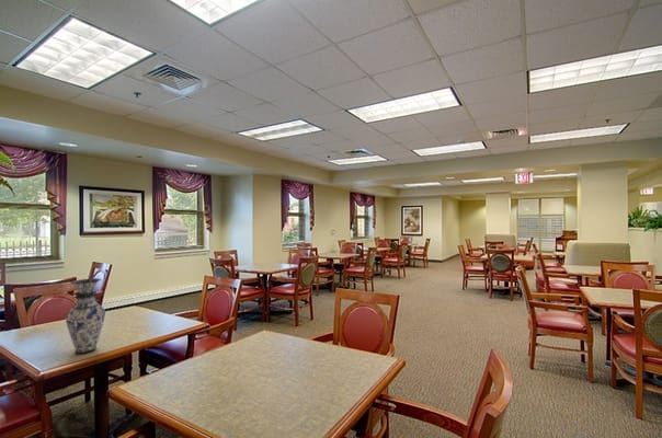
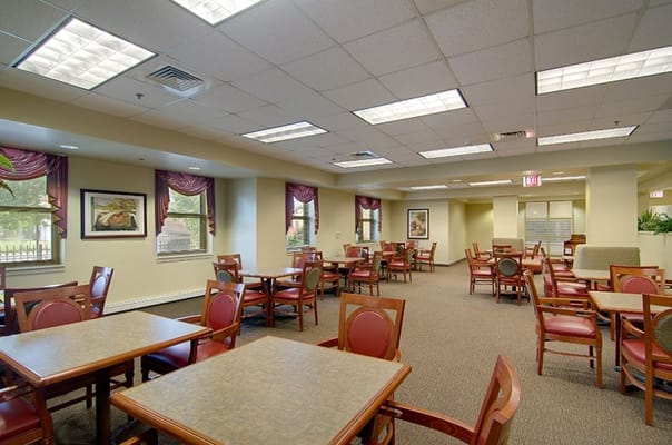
- vase (85, 315)
